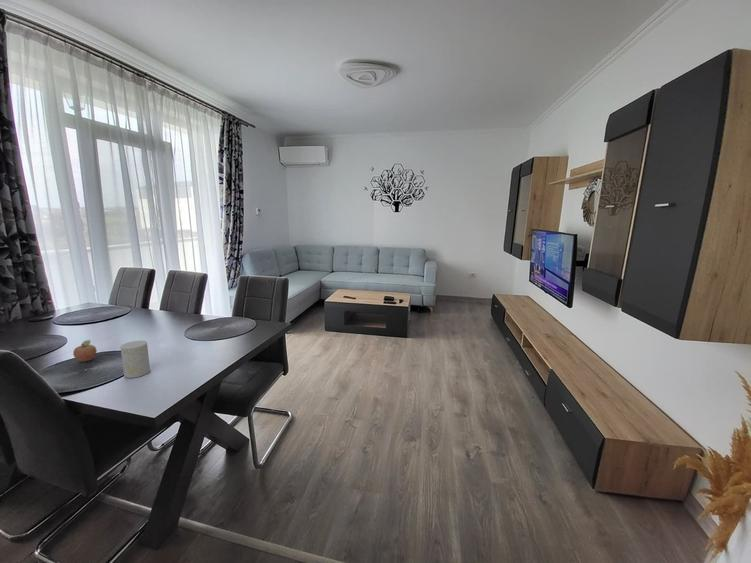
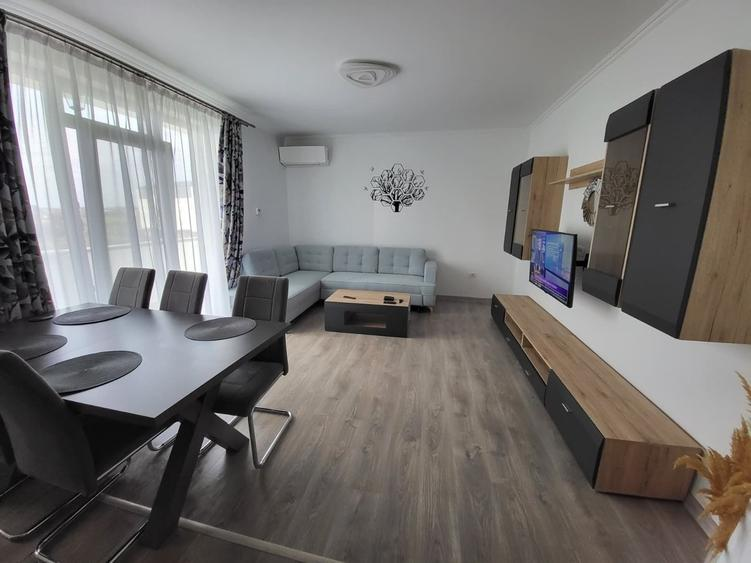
- fruit (85, 351)
- cup (135, 358)
